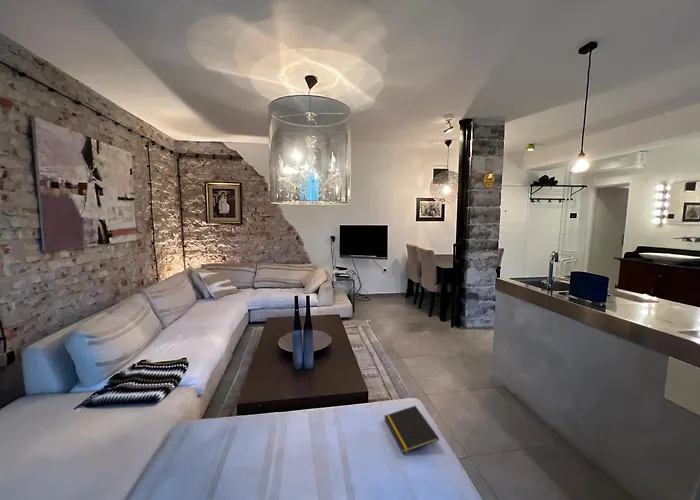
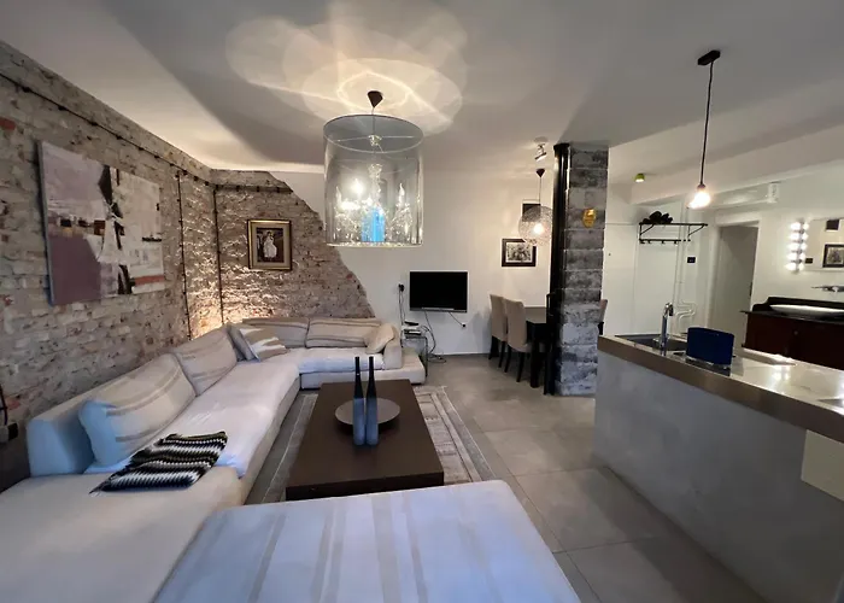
- notepad (409, 427)
